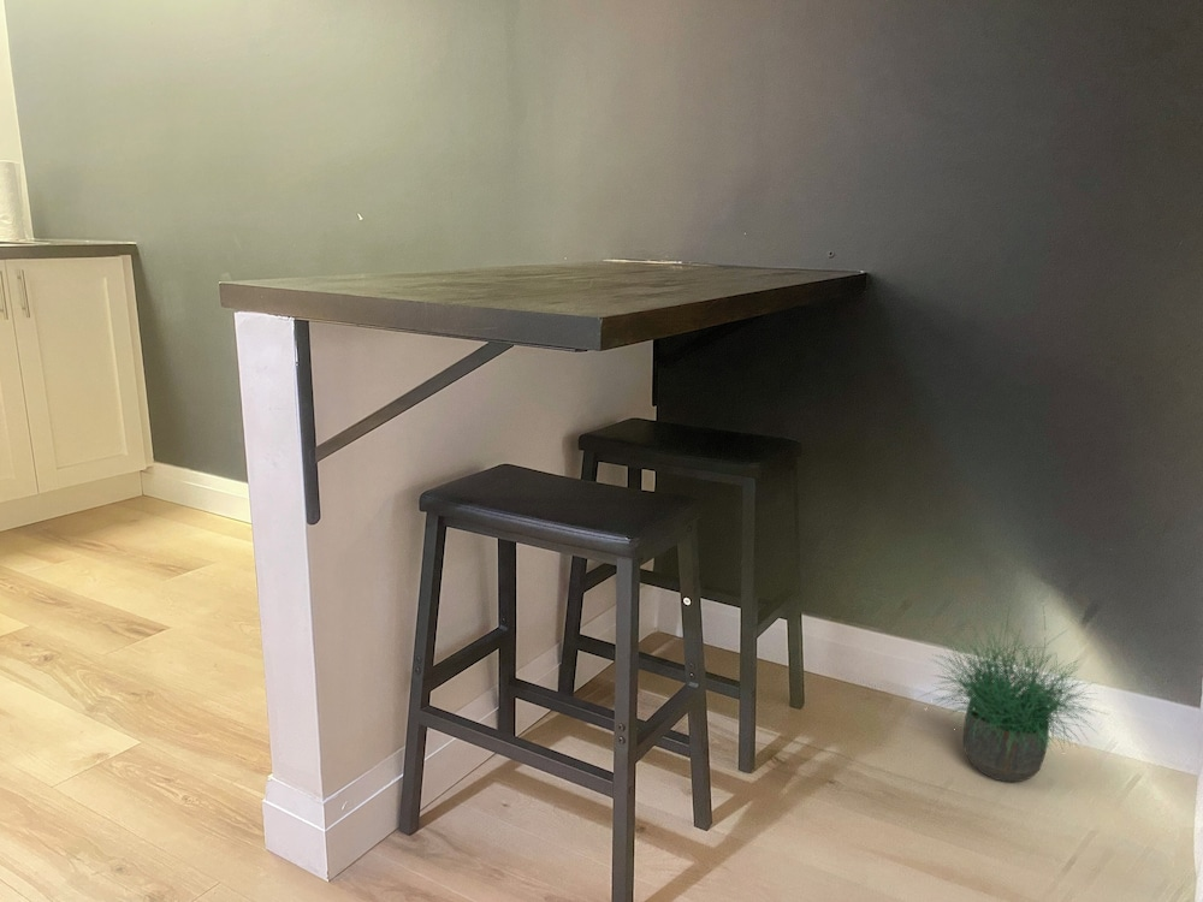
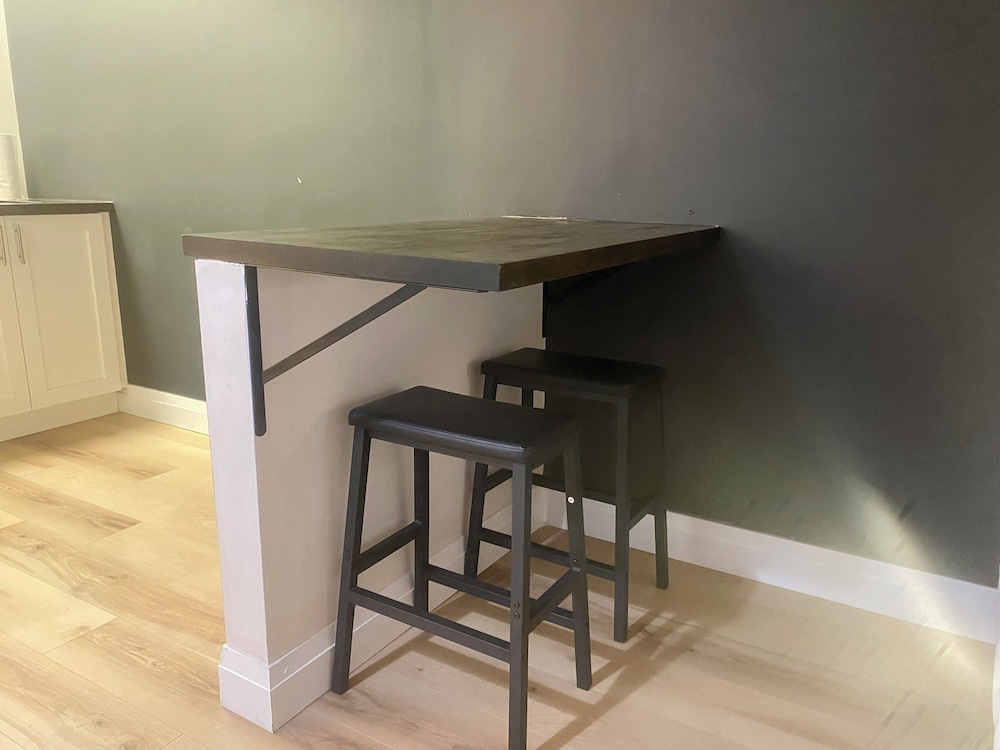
- potted plant (1012, 689)
